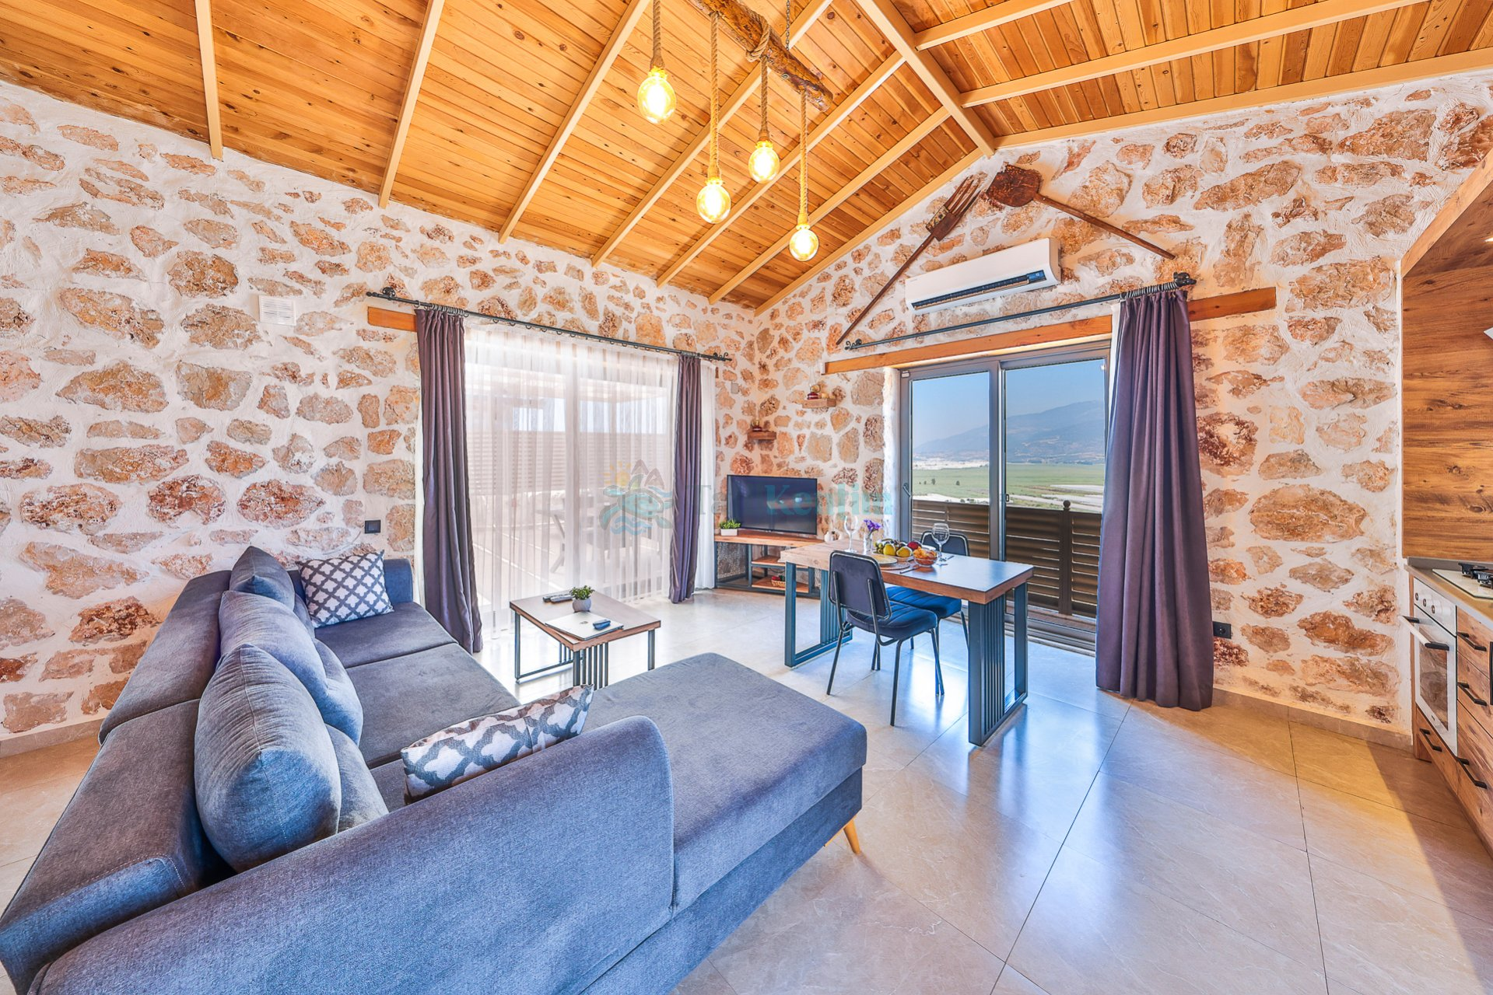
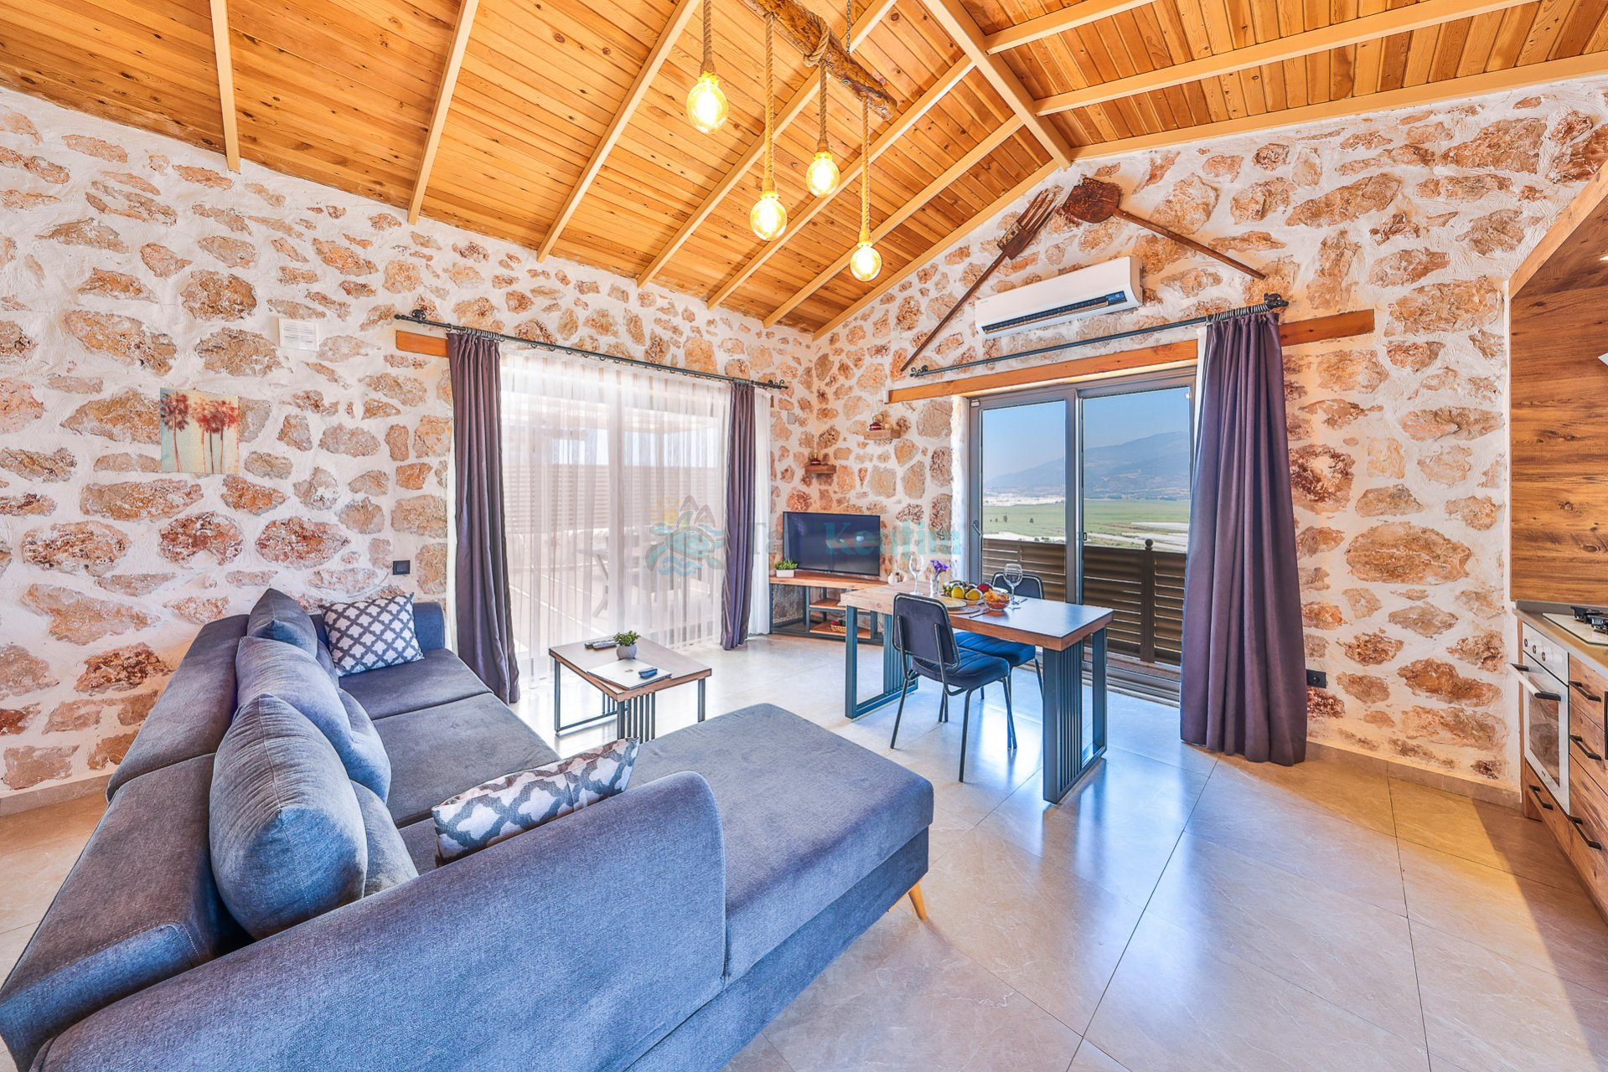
+ wall art (200, 432)
